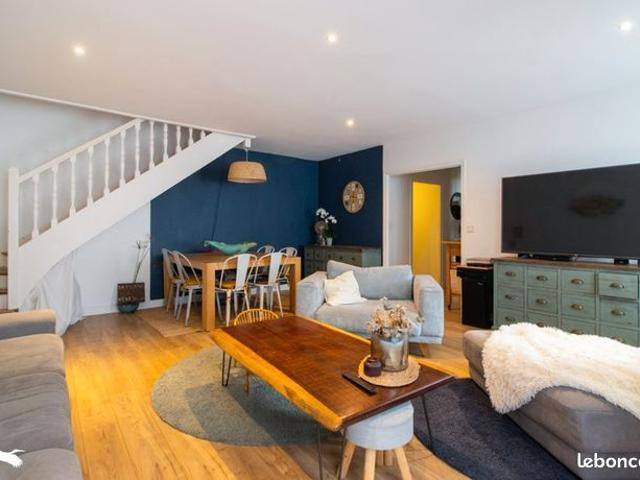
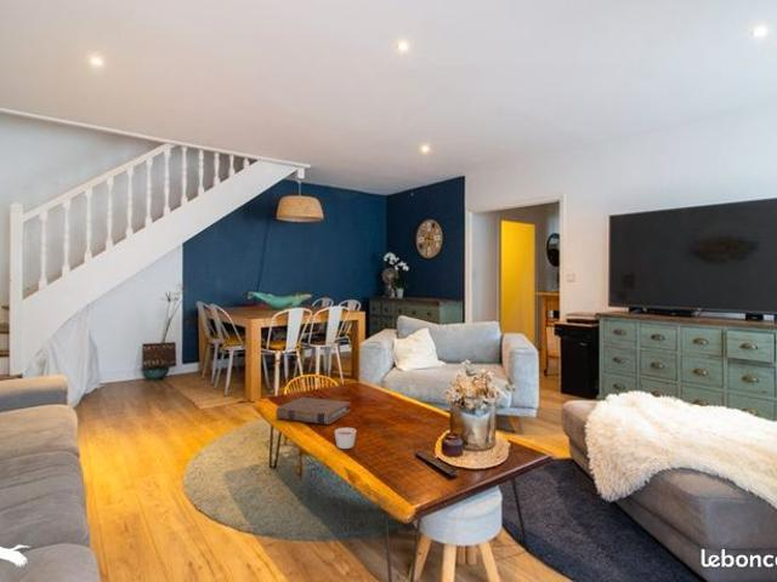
+ candle (345, 438)
+ book (313, 410)
